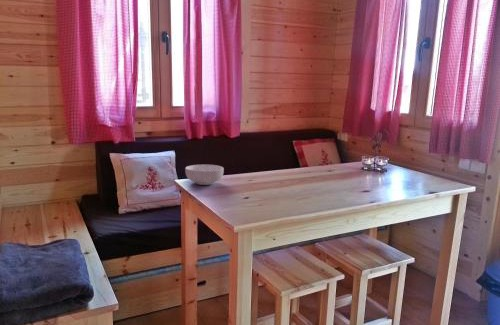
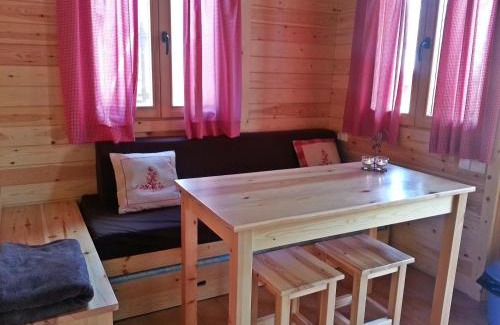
- cereal bowl (204, 175)
